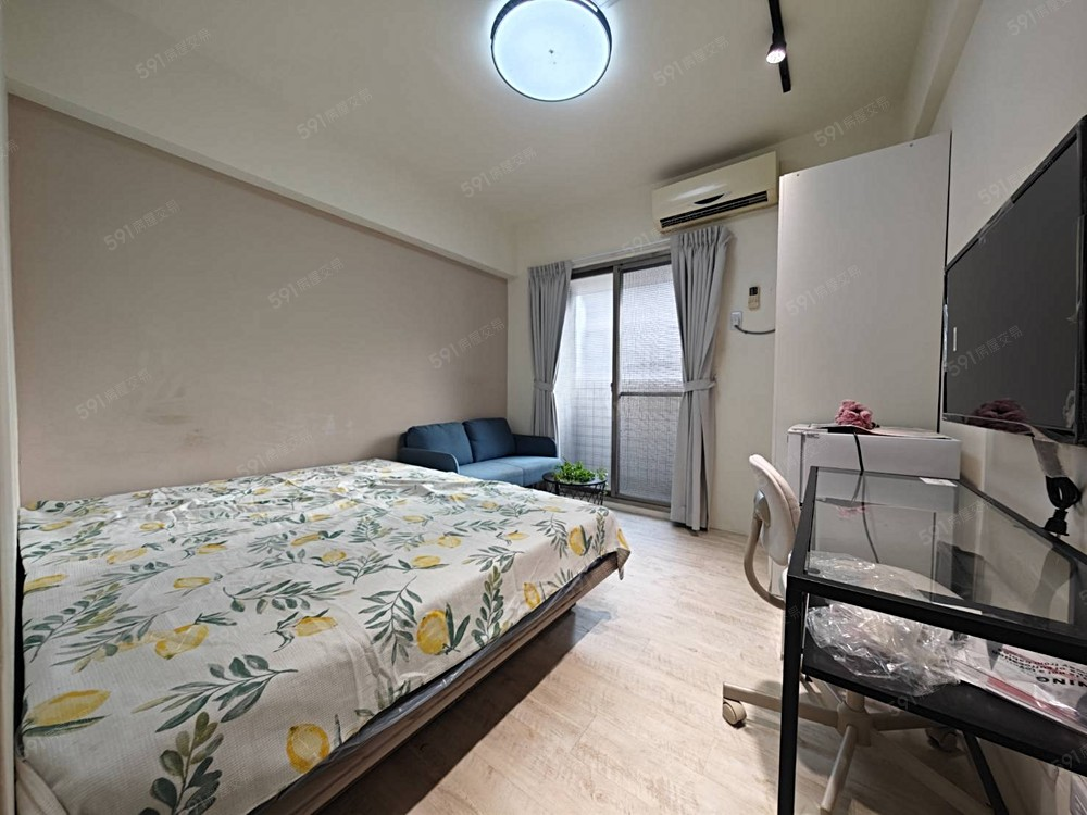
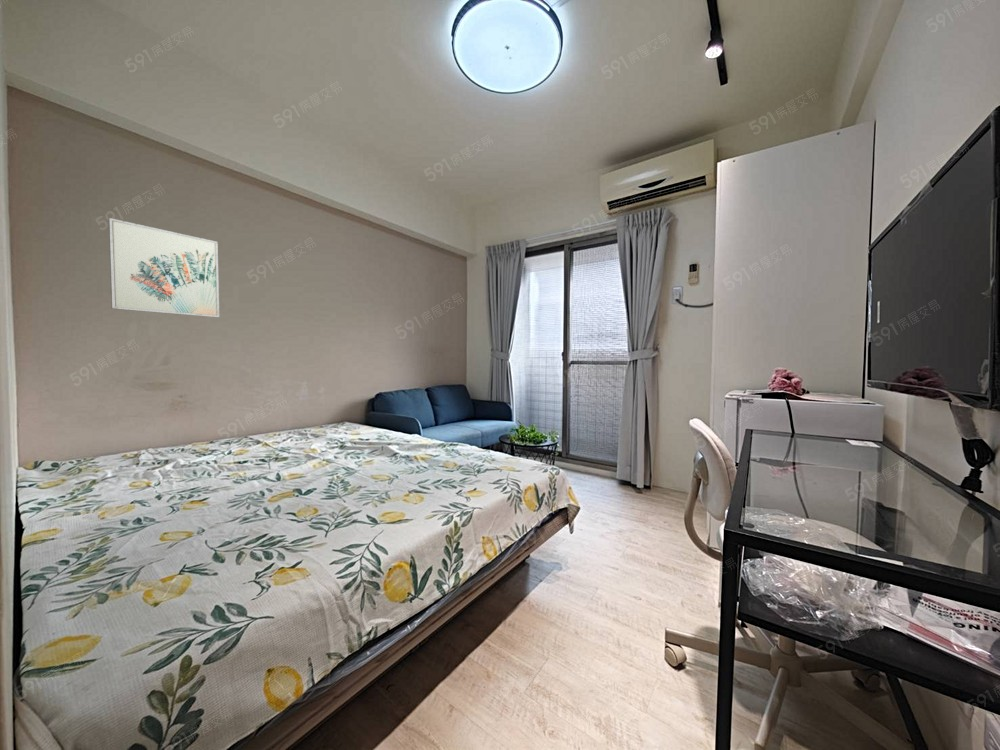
+ wall art (168, 272)
